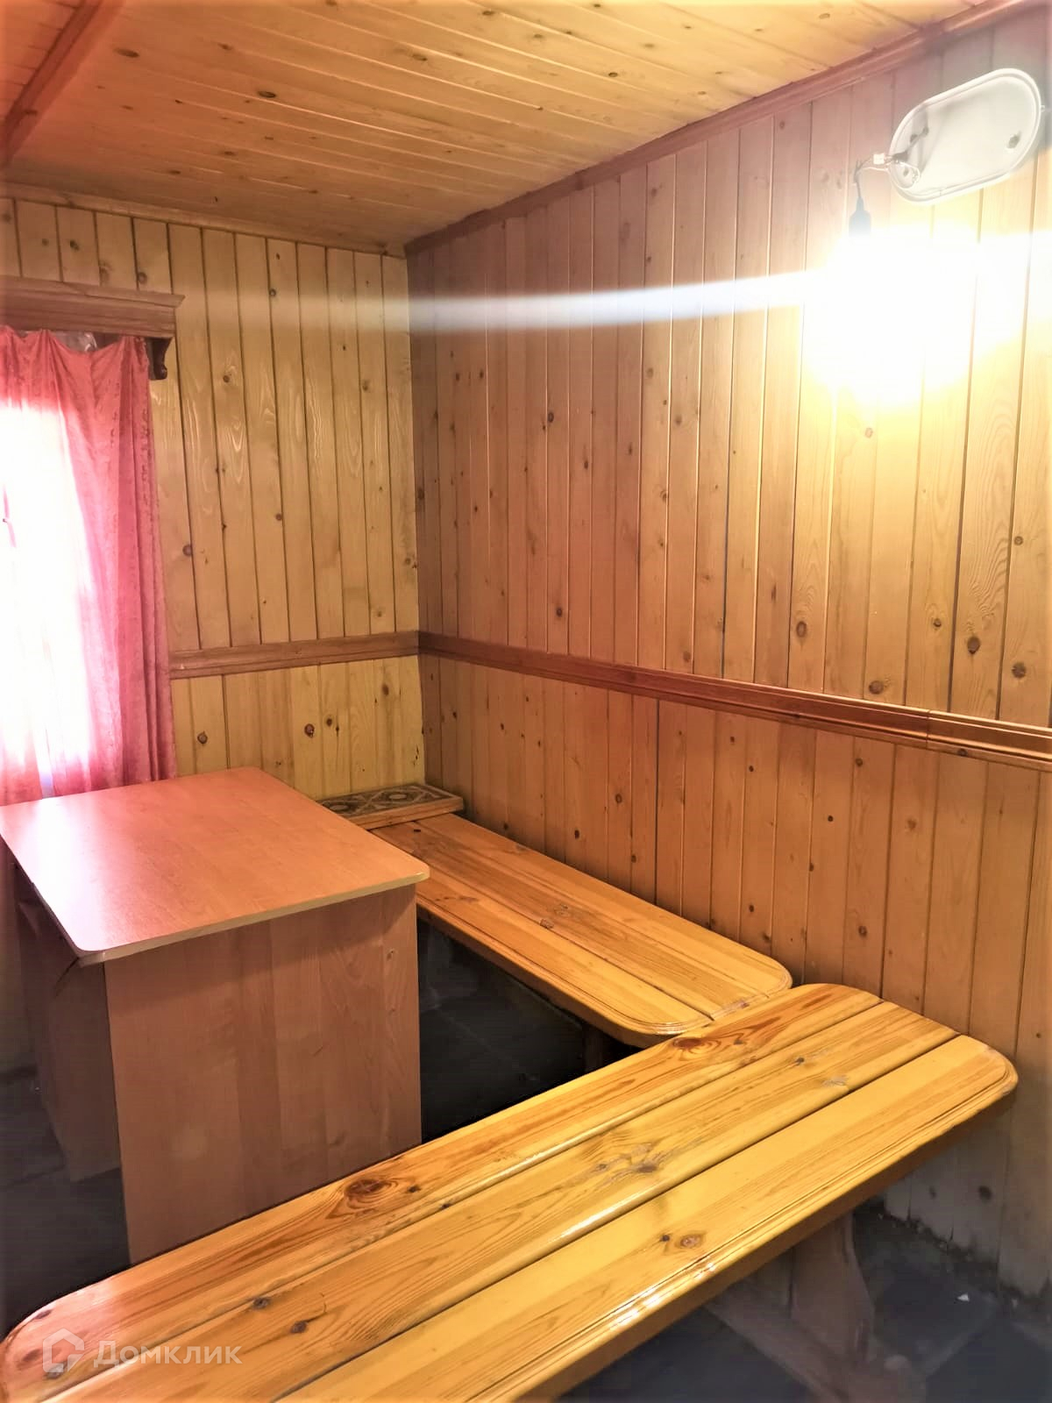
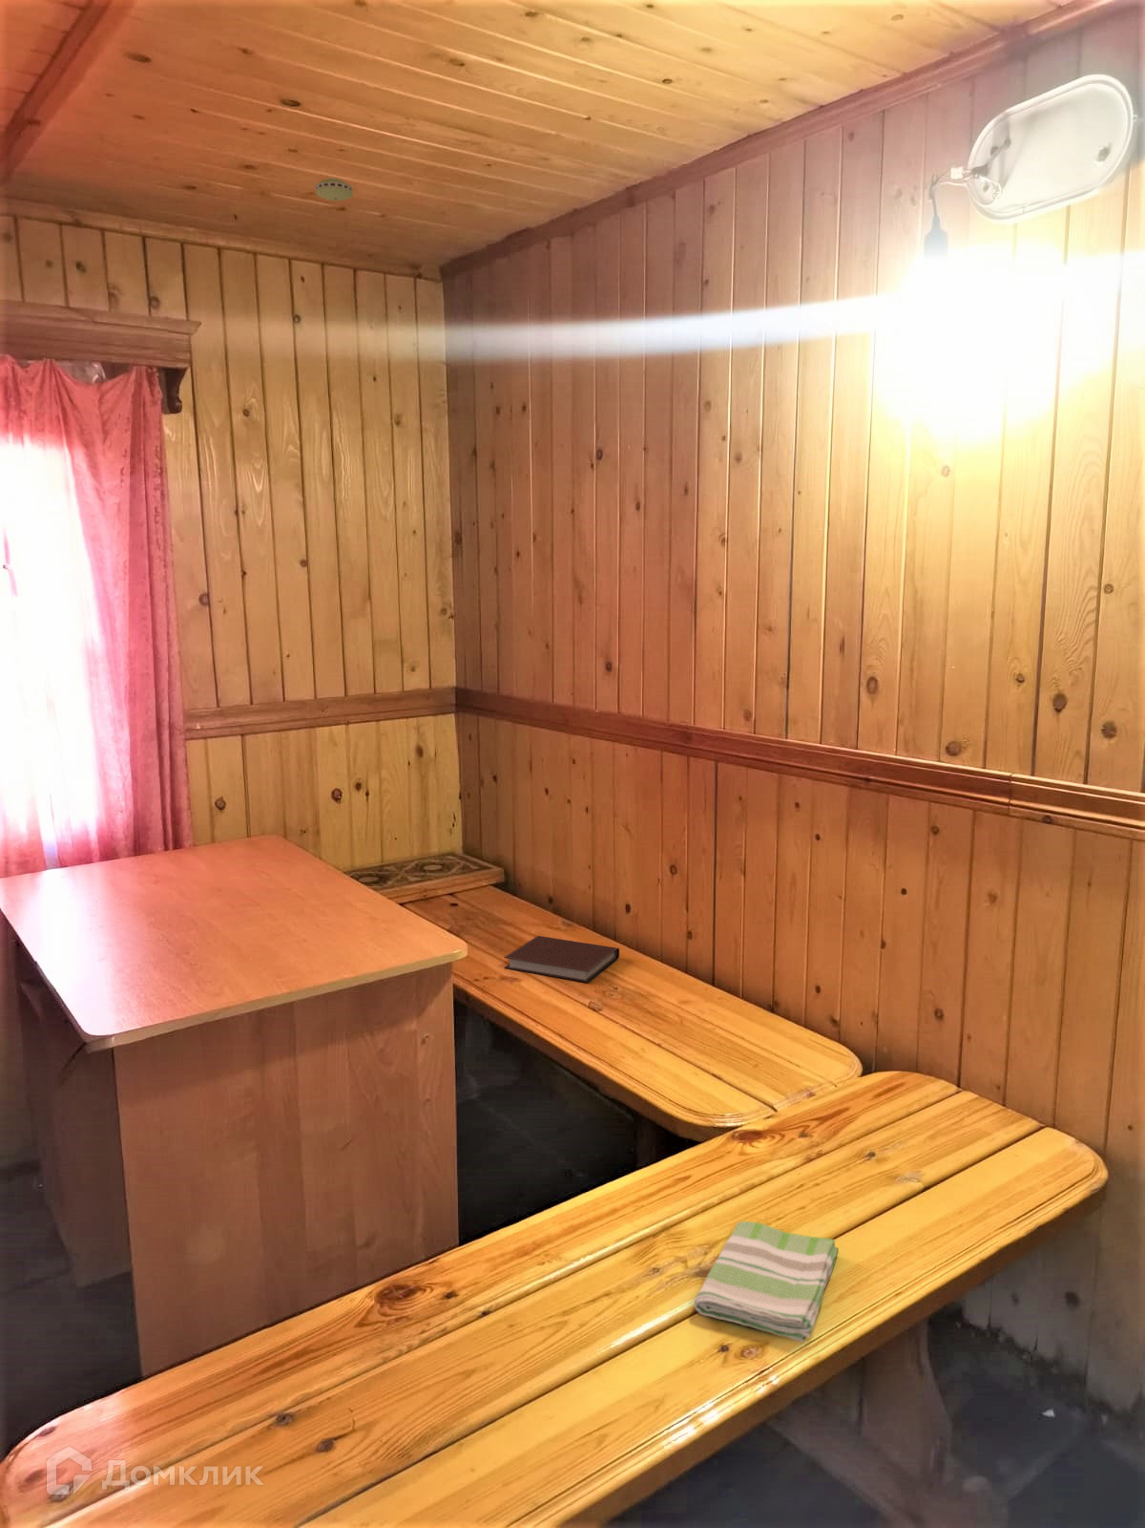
+ smoke detector (334, 189)
+ notebook (562, 957)
+ dish towel (769, 1272)
